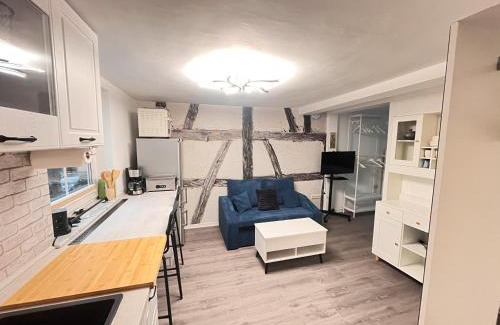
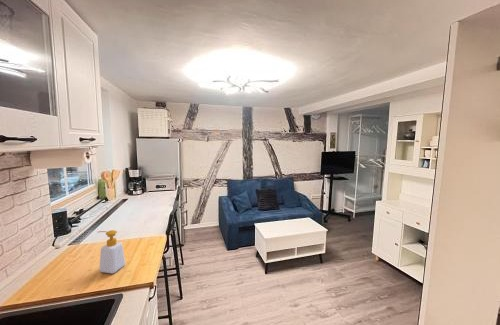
+ soap bottle (108, 249)
